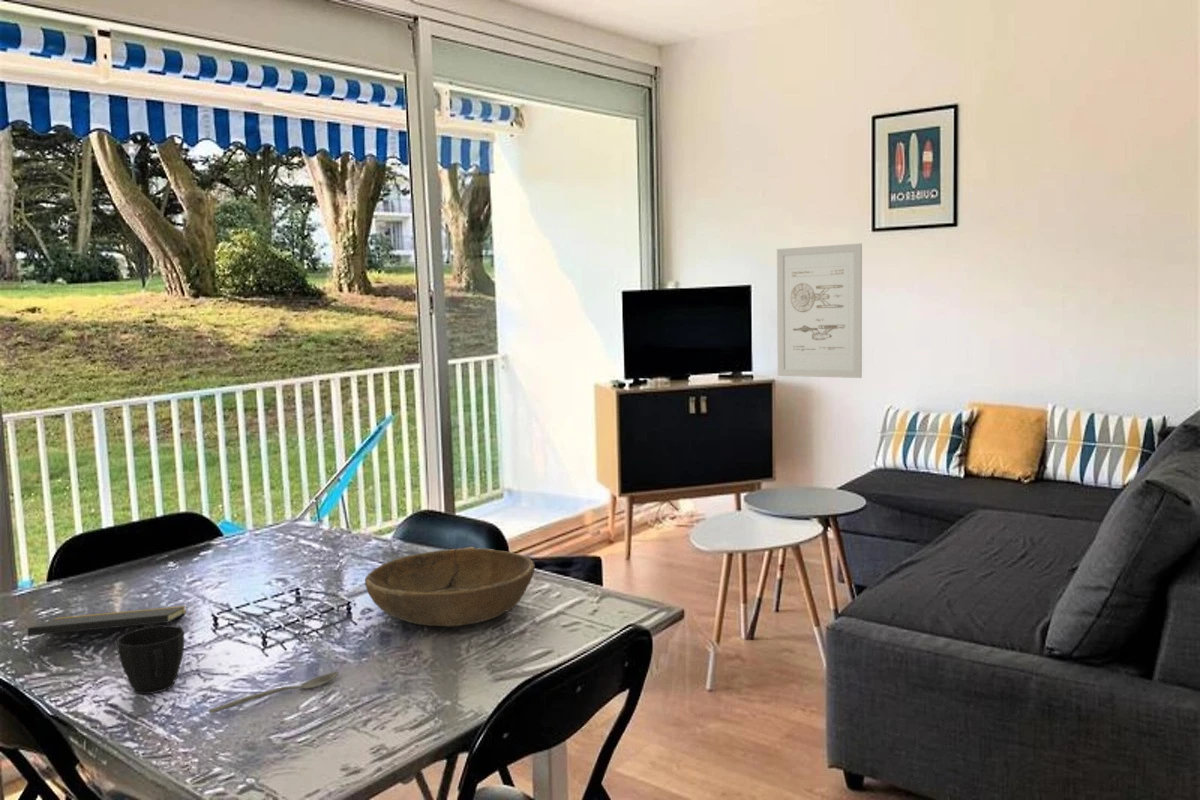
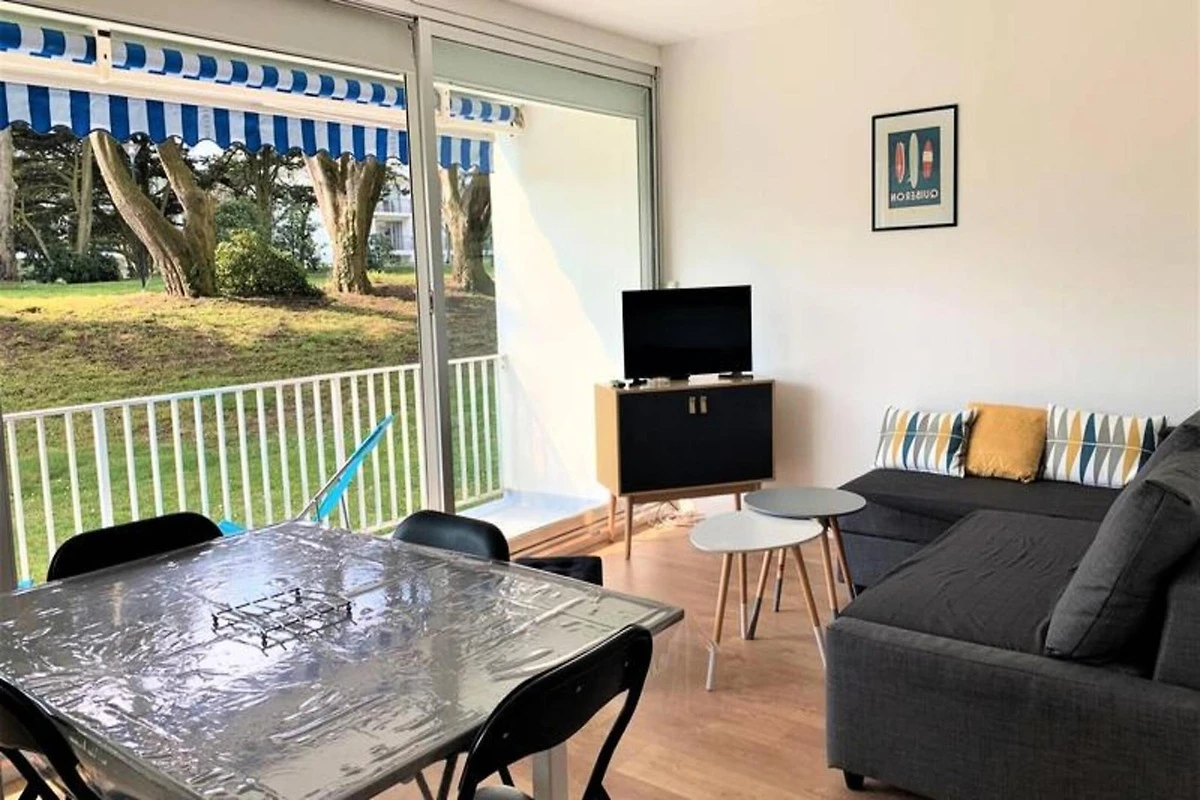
- cup (150, 662)
- notepad (111, 620)
- spoon (276, 691)
- wall art (818, 312)
- bowl (451, 588)
